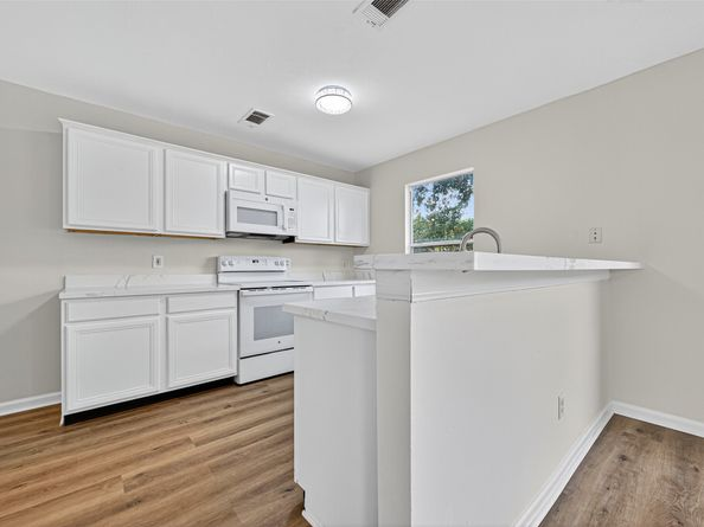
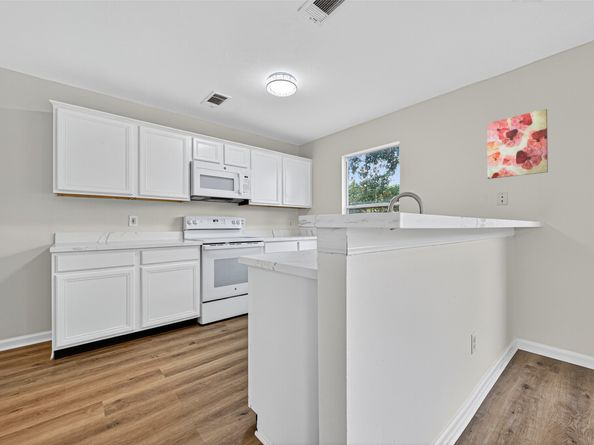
+ wall art (515, 146)
